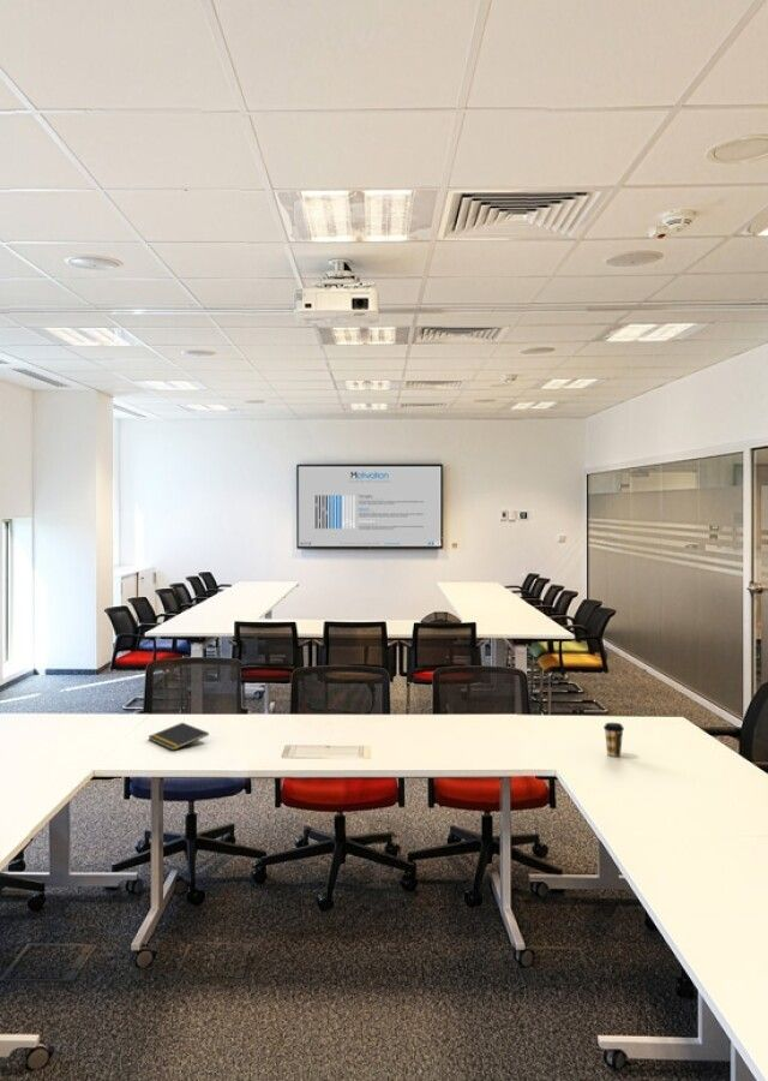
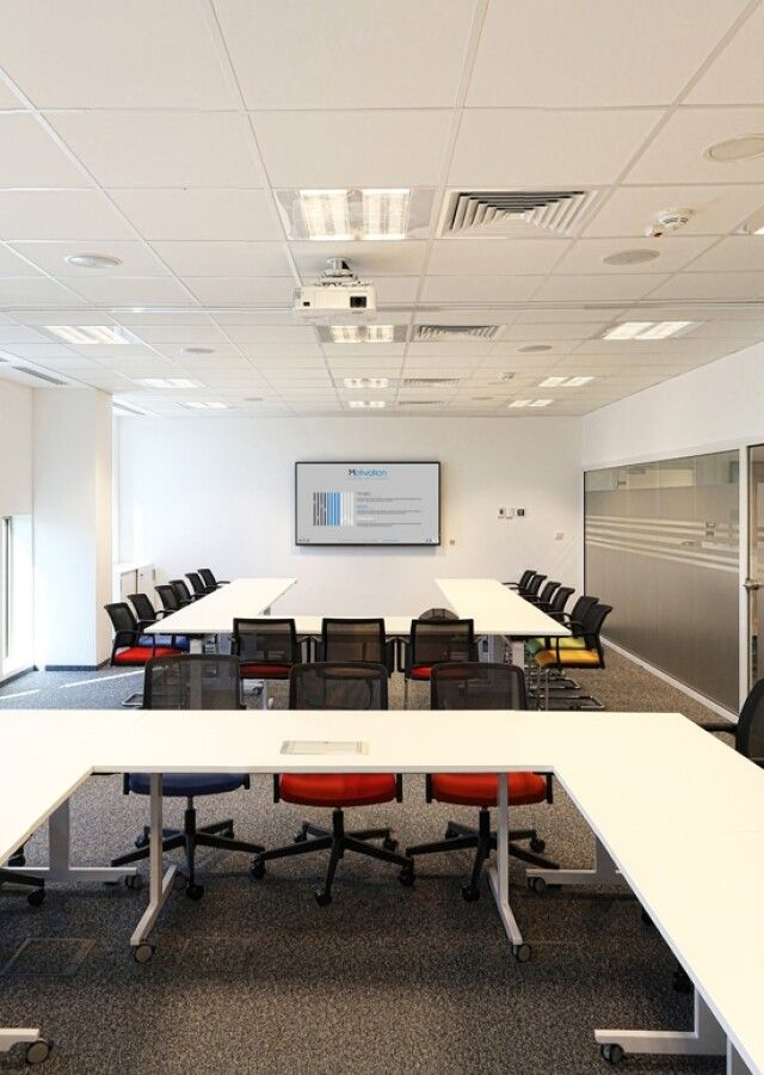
- notepad (178, 735)
- coffee cup (613, 739)
